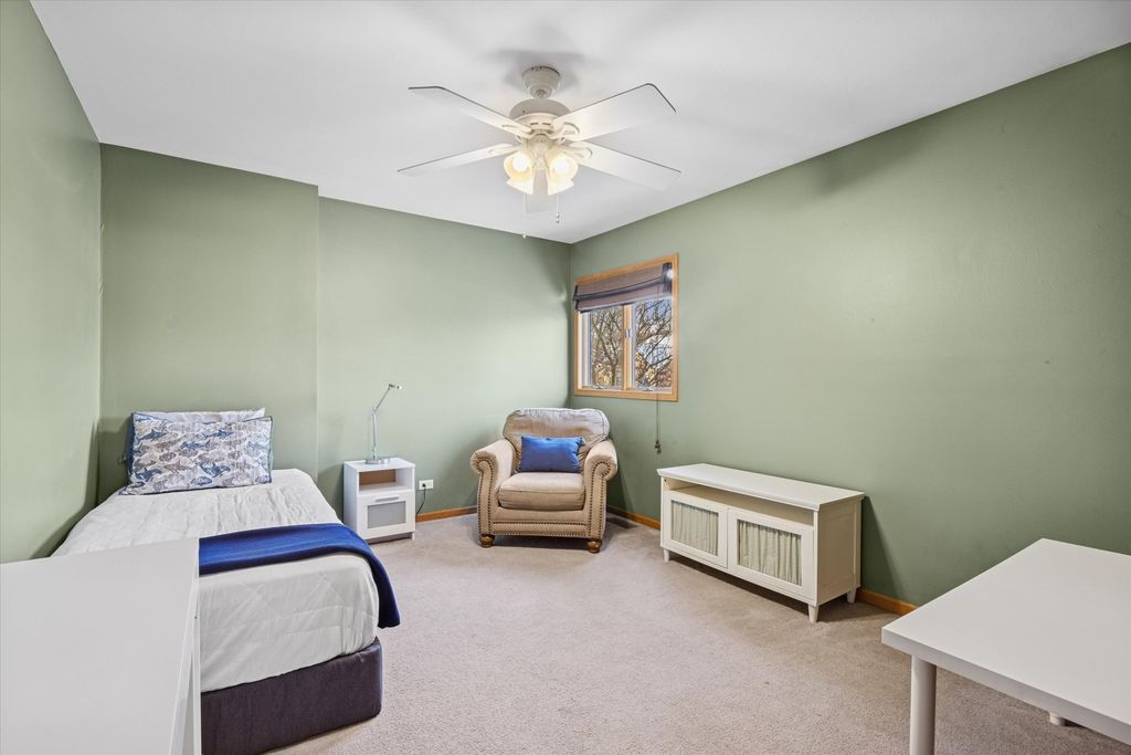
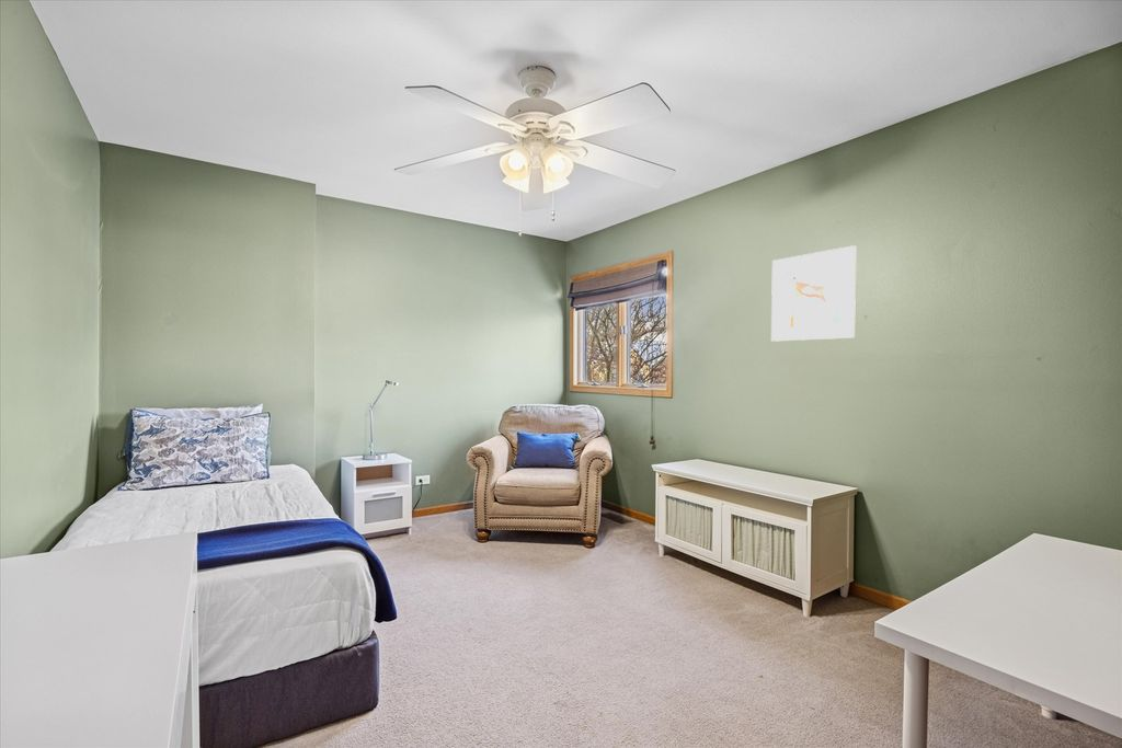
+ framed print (811, 296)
